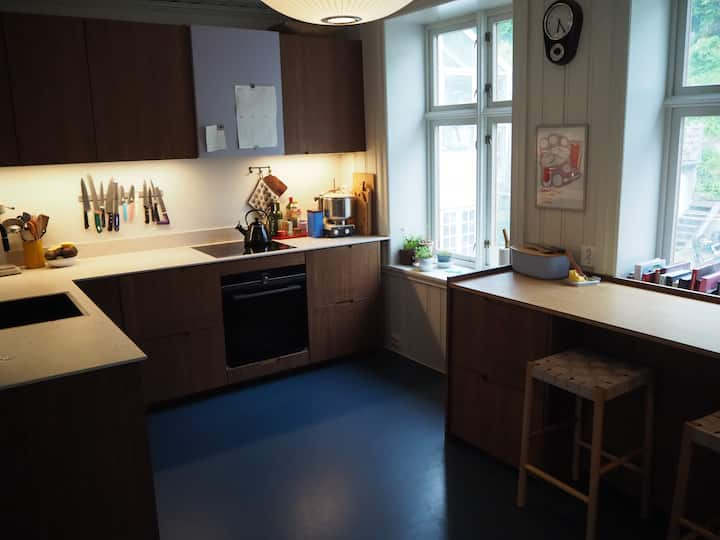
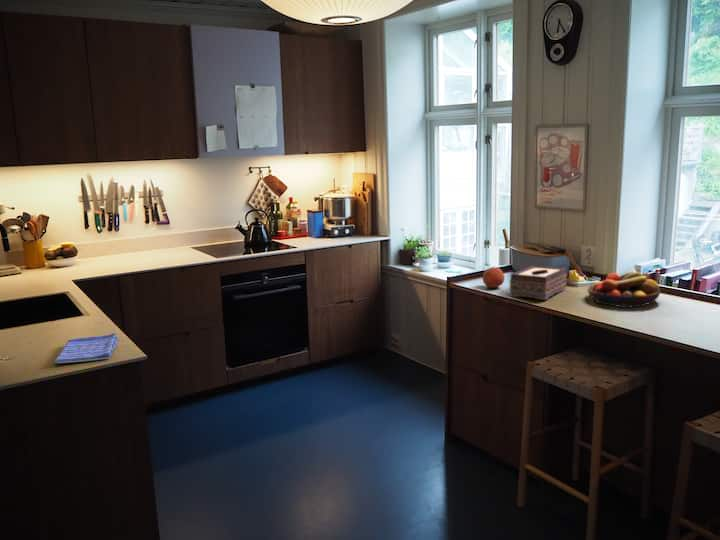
+ dish towel (87, 347)
+ tissue box (538, 282)
+ fruit bowl (623, 285)
+ fruit (493, 276)
